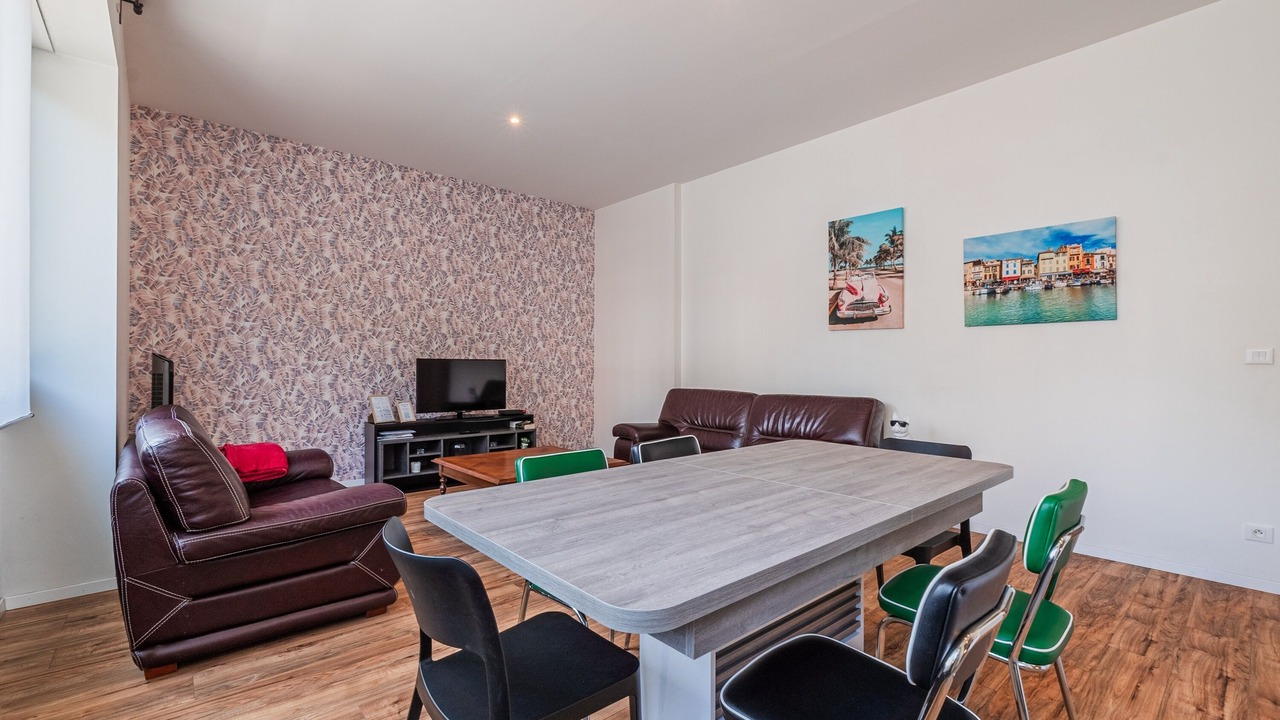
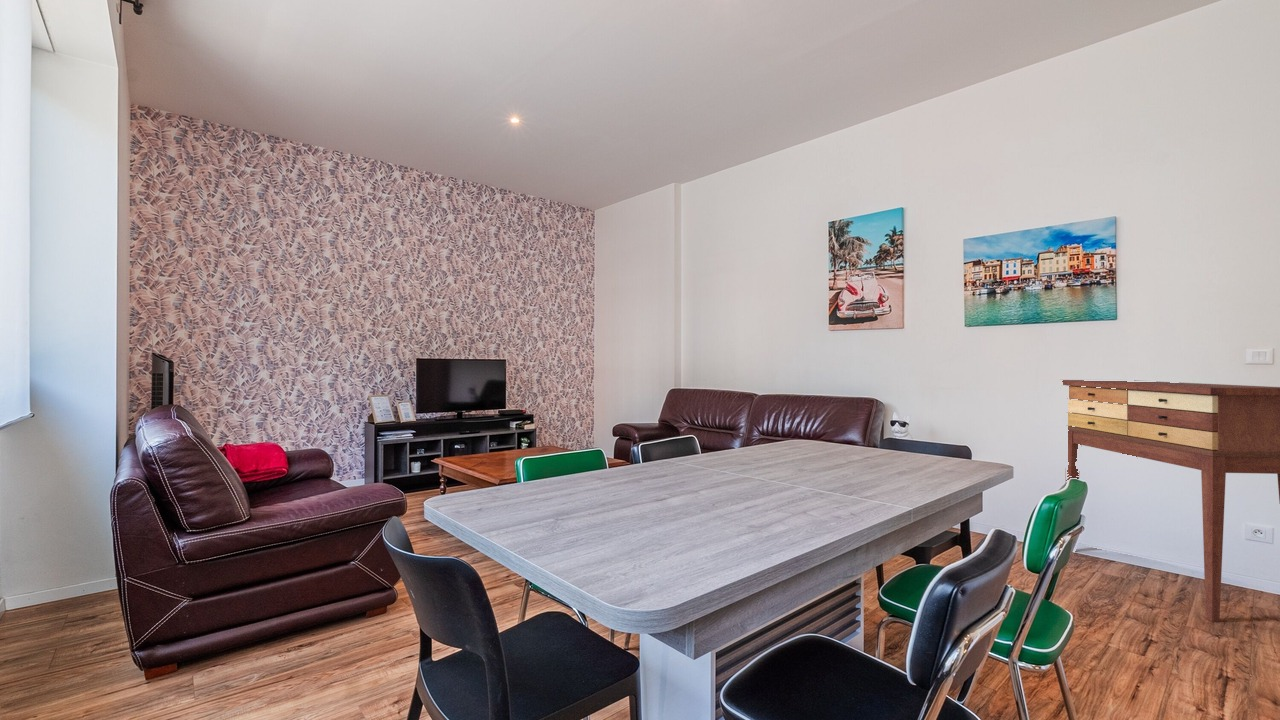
+ console table (1165, 462)
